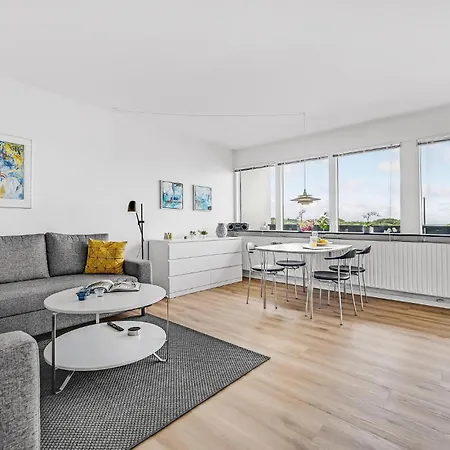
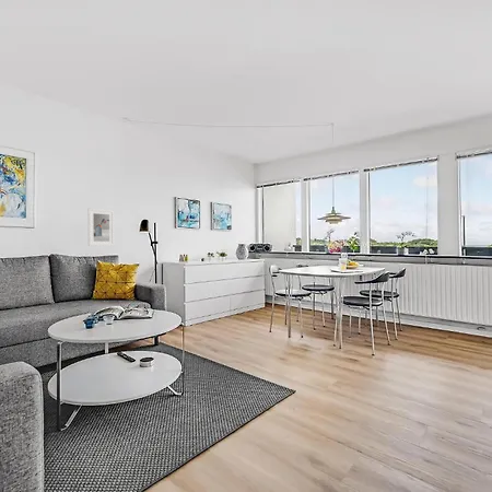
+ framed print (101, 227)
